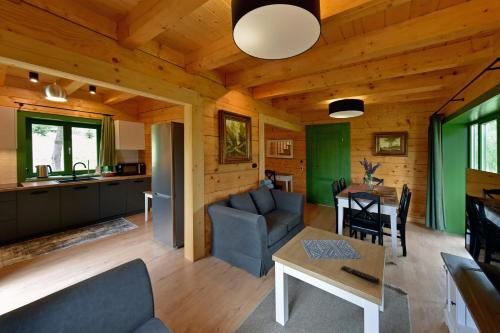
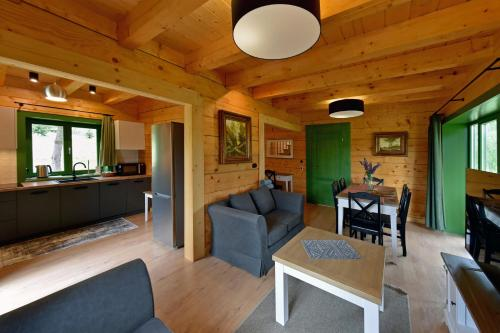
- remote control (359, 274)
